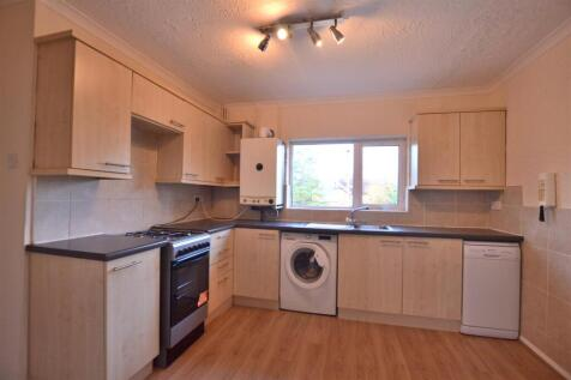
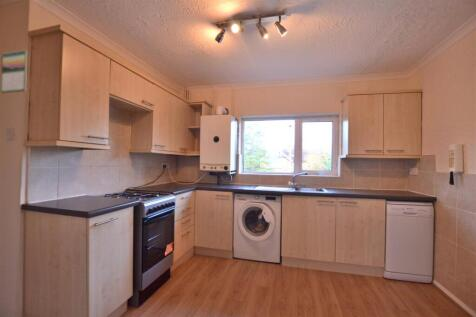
+ calendar (13, 71)
